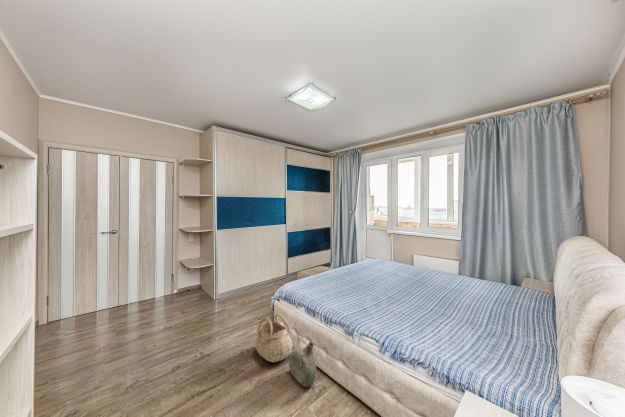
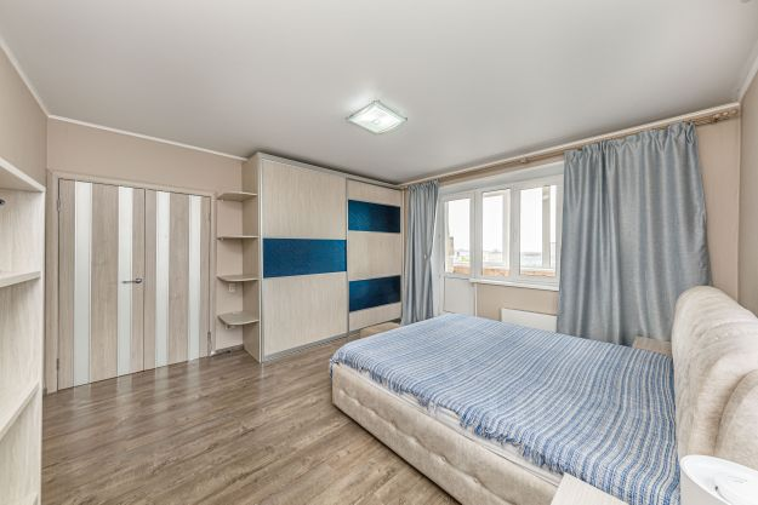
- basket (273, 334)
- ceramic jug (302, 358)
